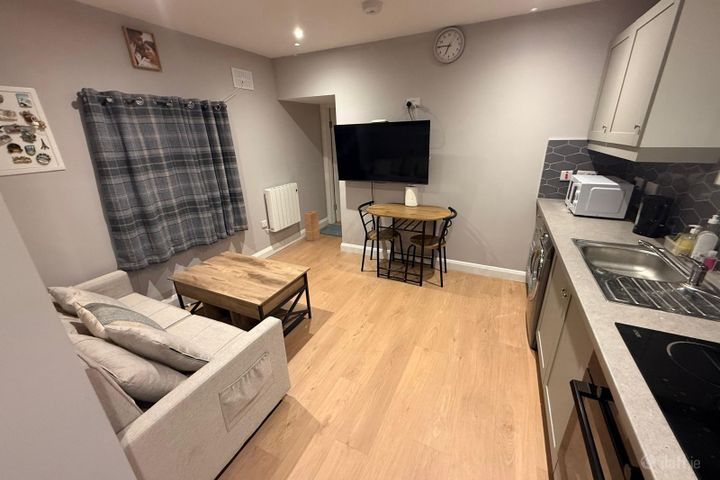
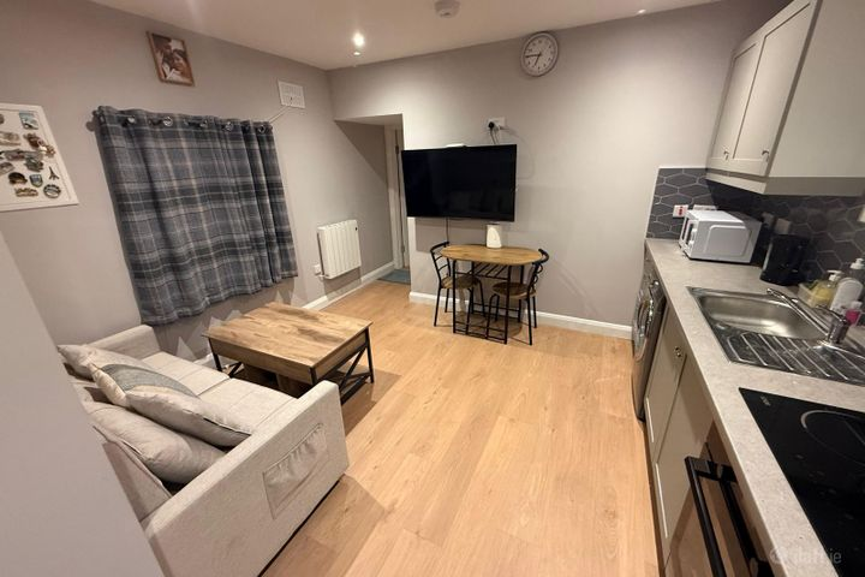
- cardboard box (312, 225)
